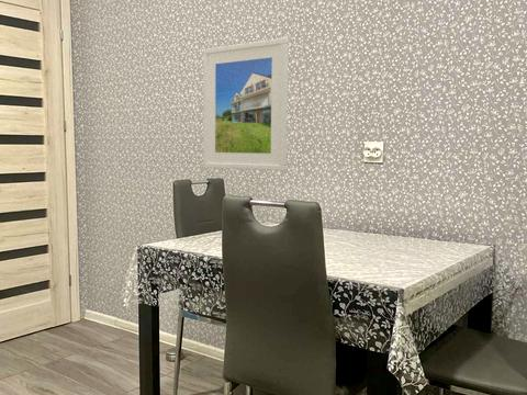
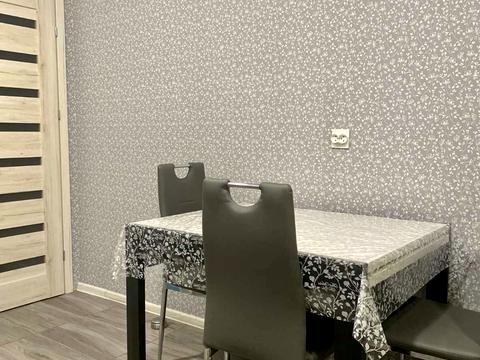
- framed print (243, 106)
